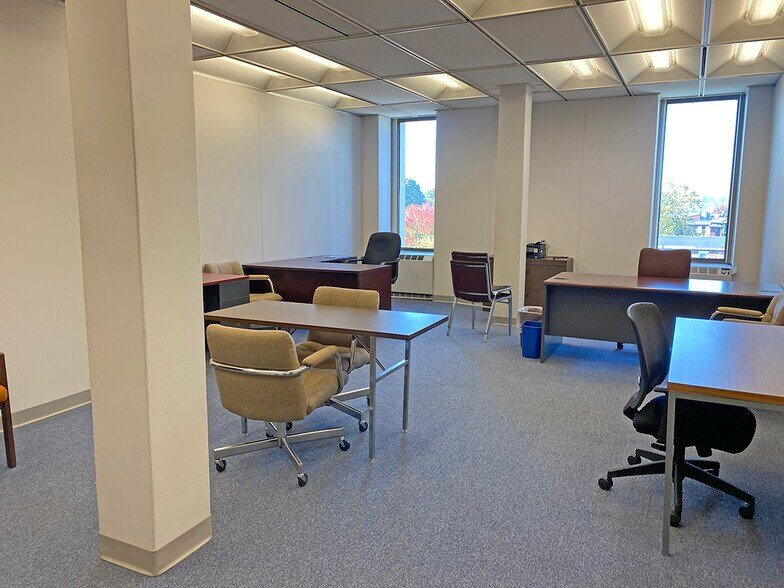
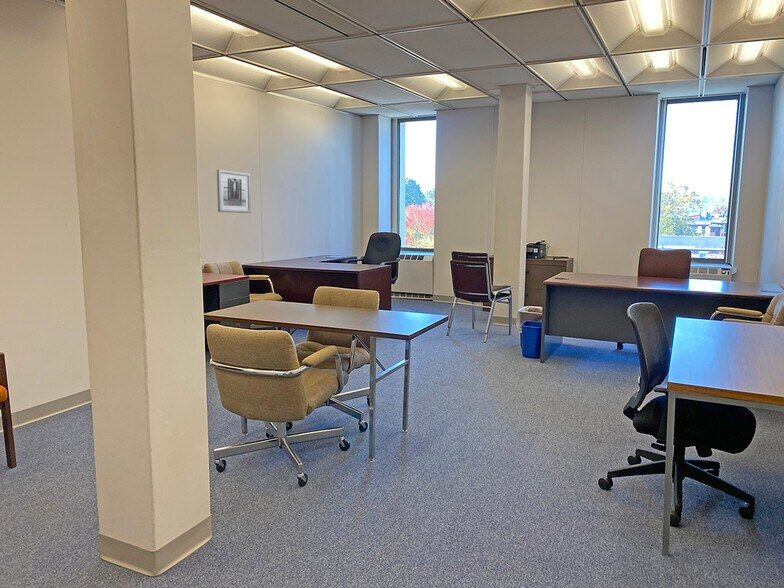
+ wall art (234, 192)
